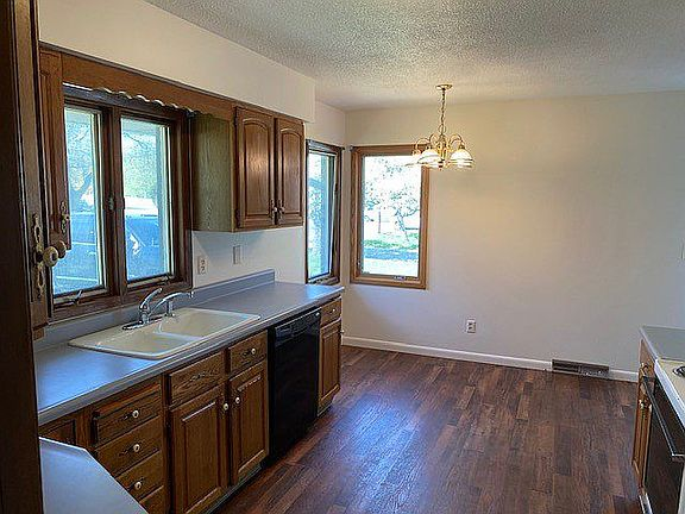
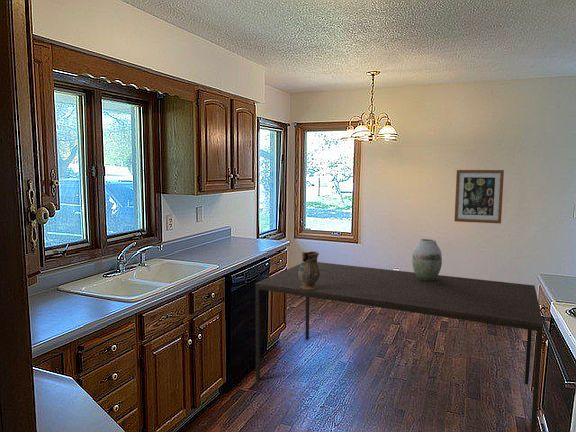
+ vase (426, 259)
+ wall art (478, 196)
+ ceramic pitcher (309, 270)
+ dining table (393, 309)
